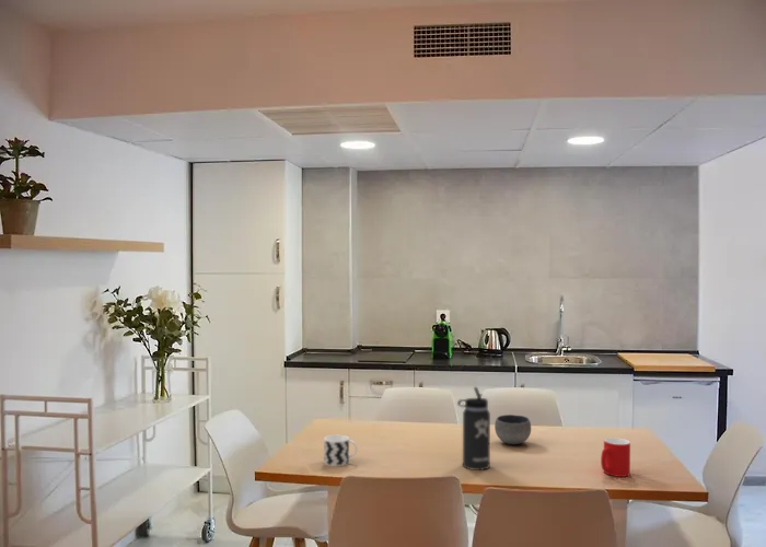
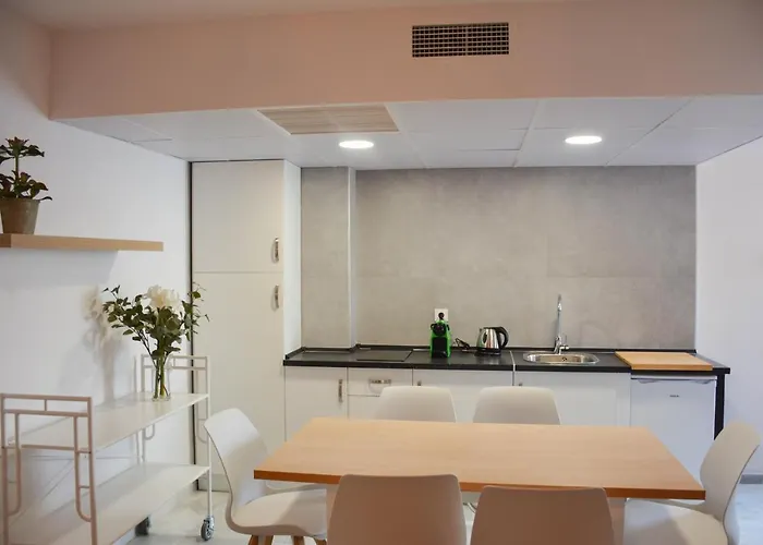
- bowl (512, 430)
- thermos bottle (473, 427)
- cup (340, 450)
- cup (613, 457)
